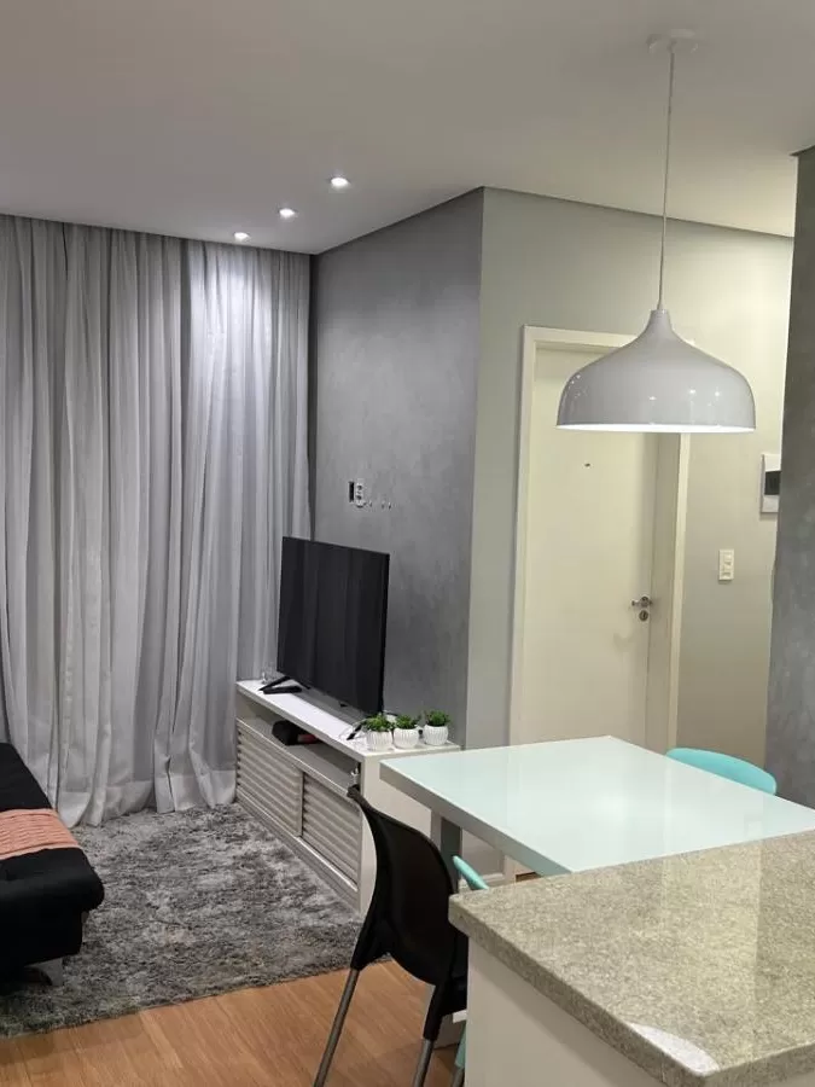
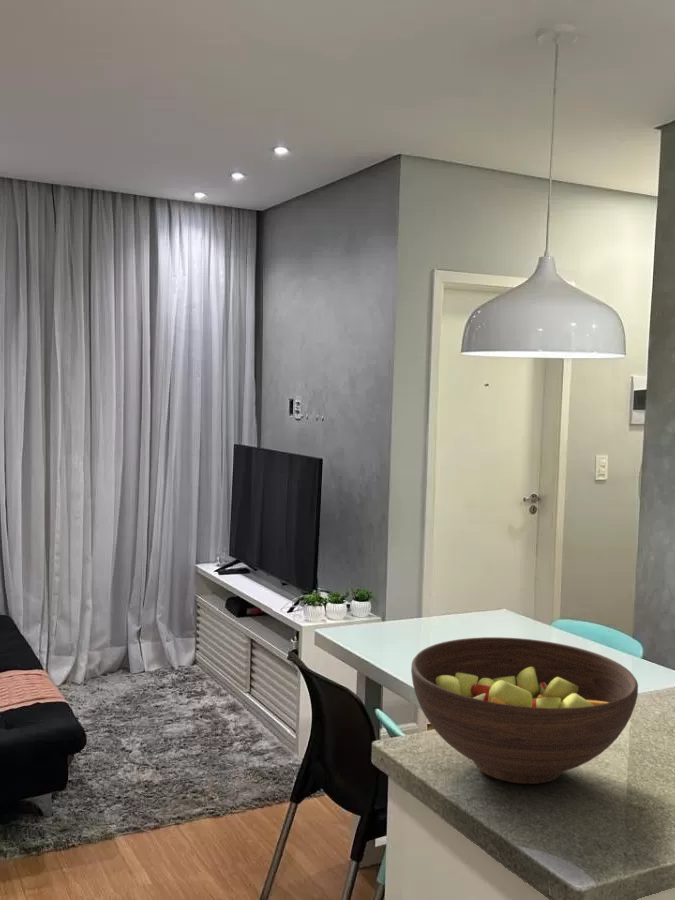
+ fruit bowl (519, 718)
